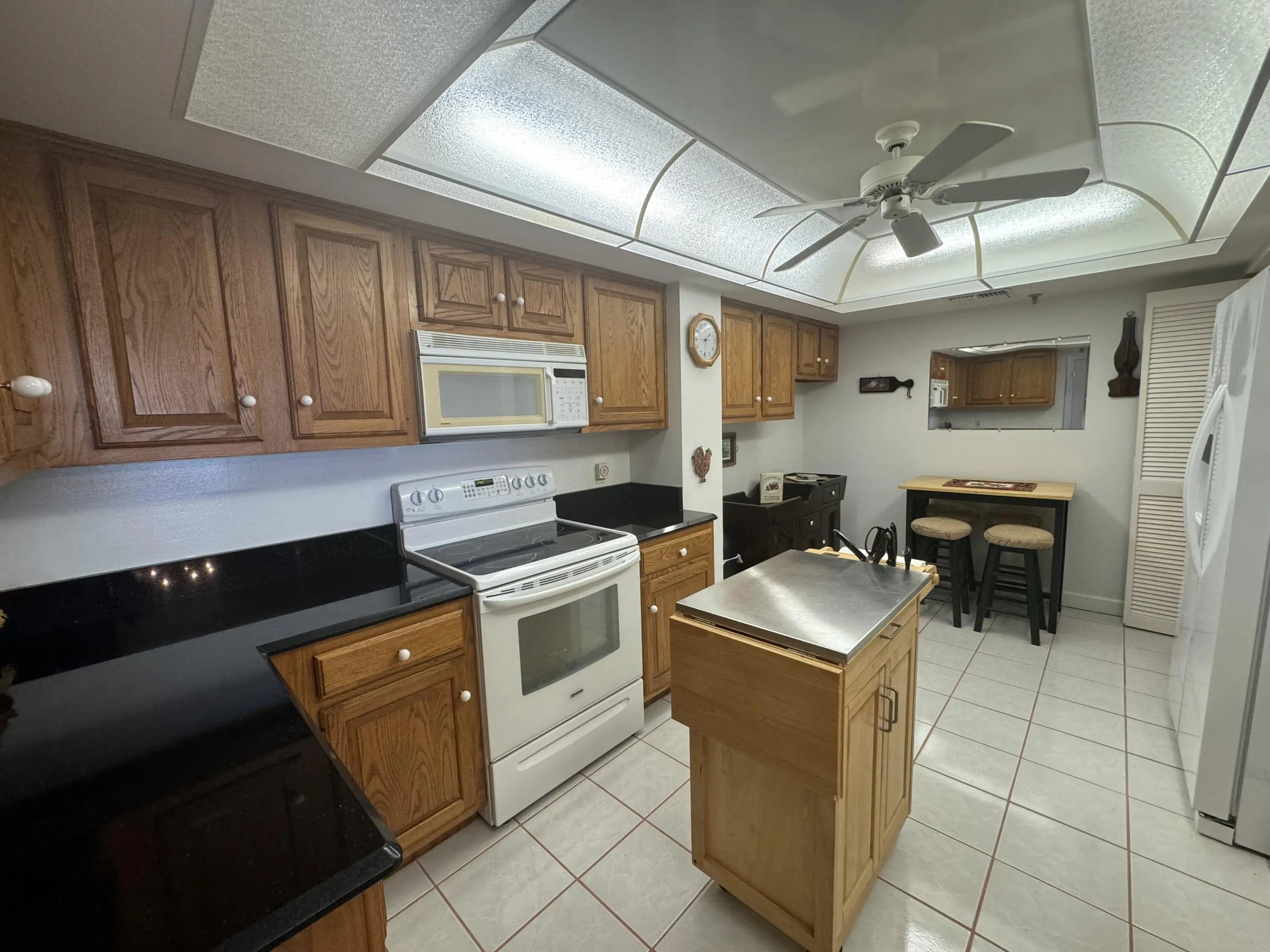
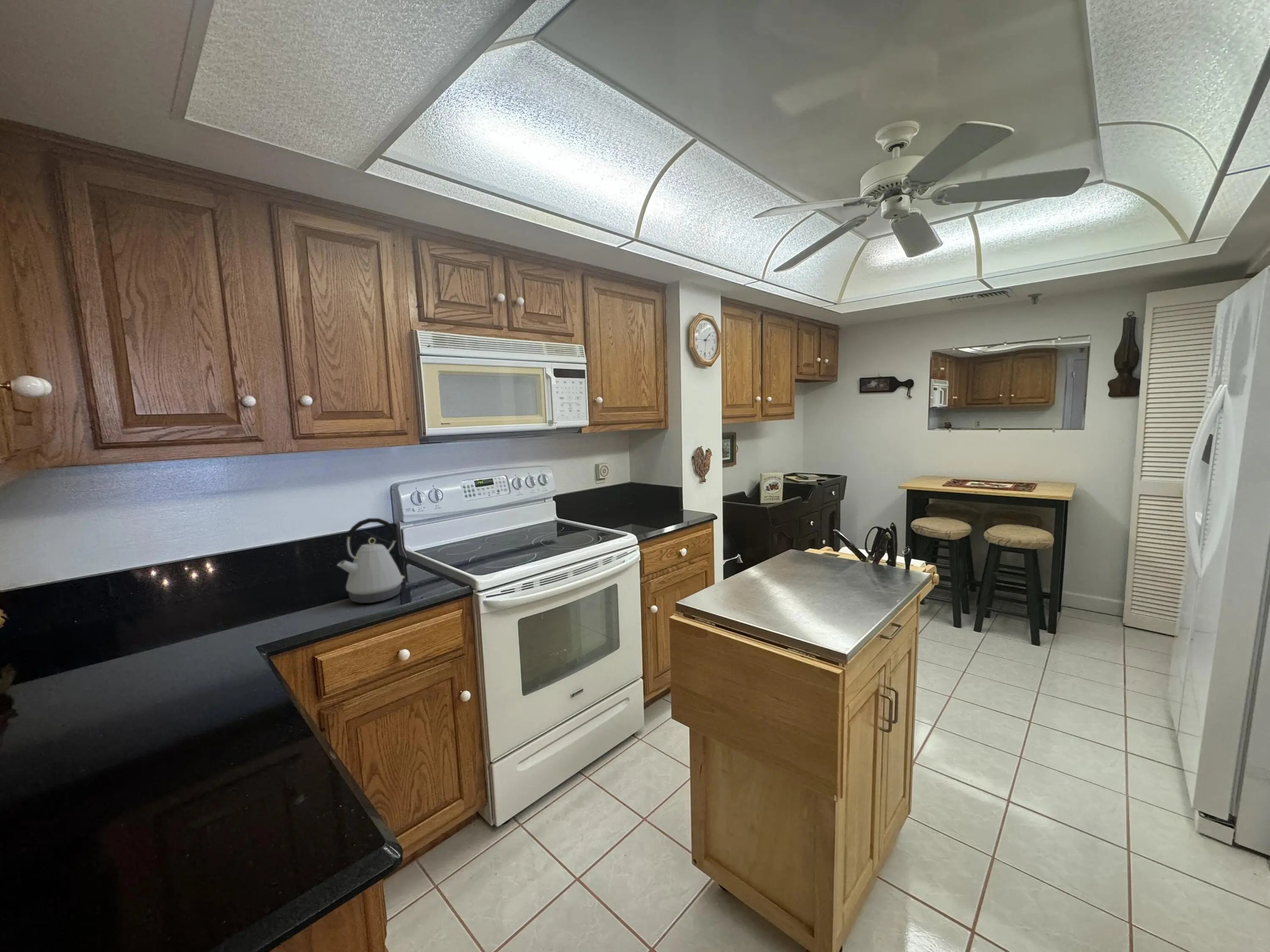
+ kettle (371, 558)
